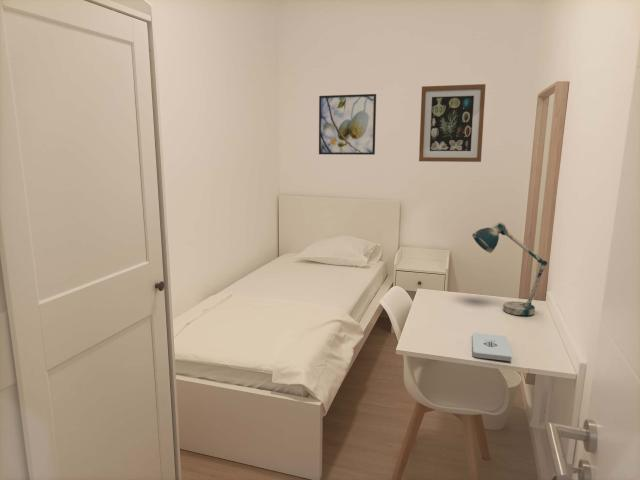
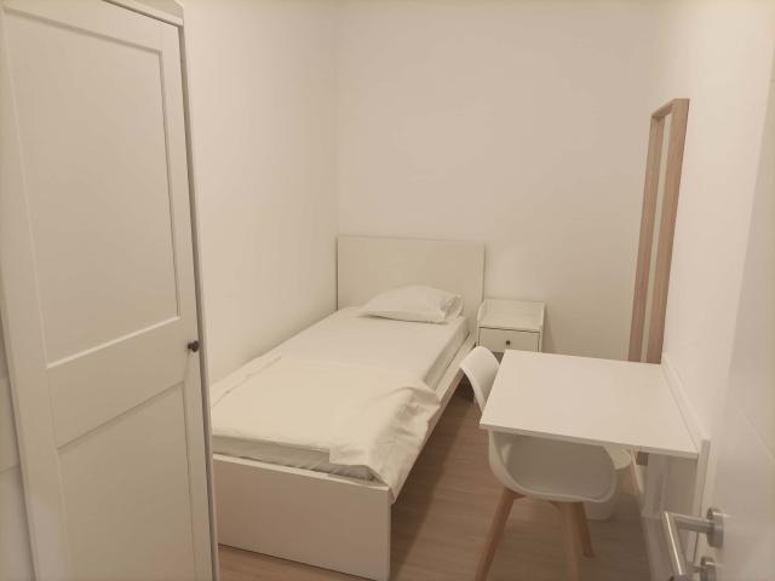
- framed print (346, 125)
- notepad (490, 346)
- desk lamp (491, 252)
- wall art (451, 123)
